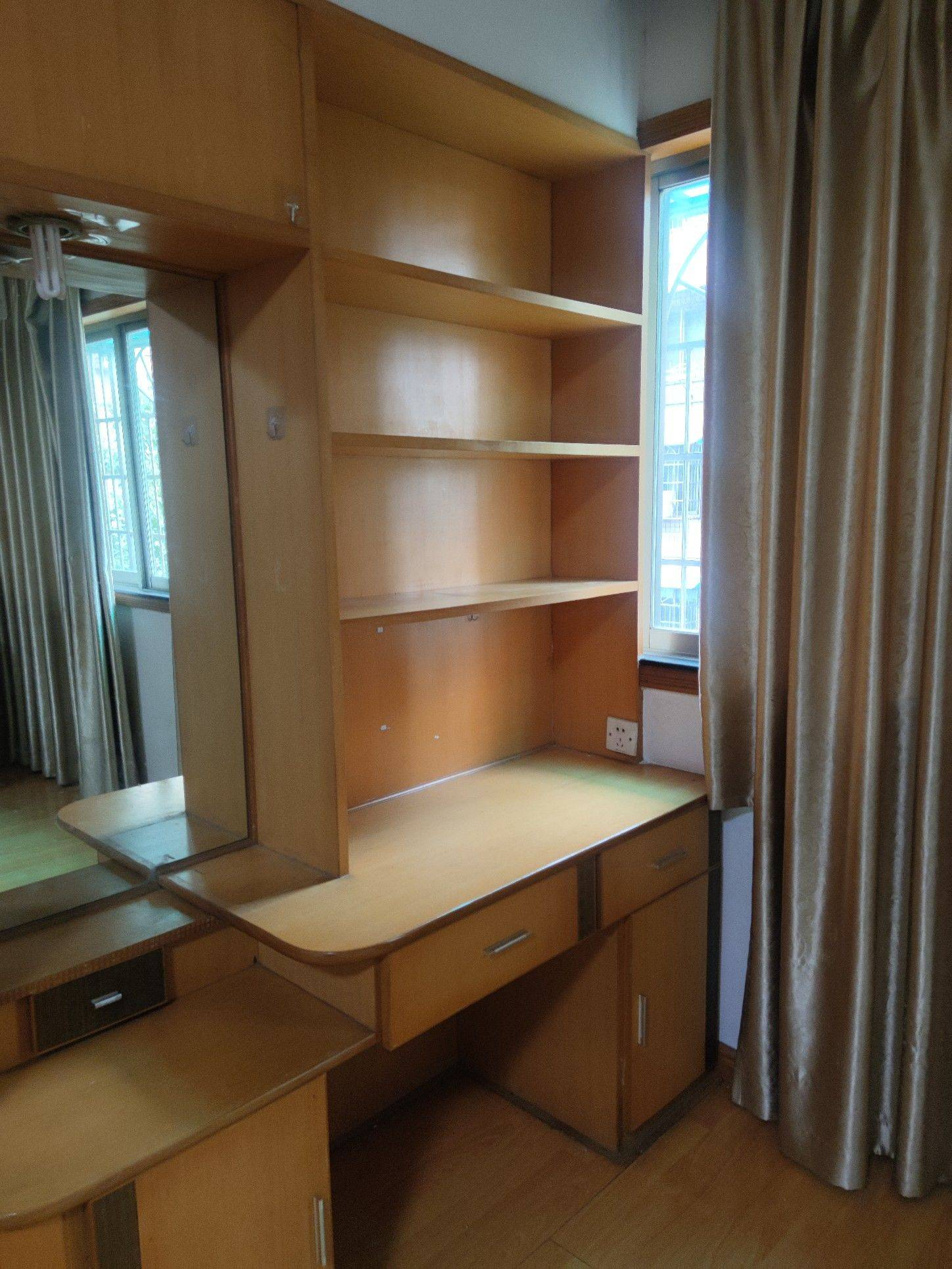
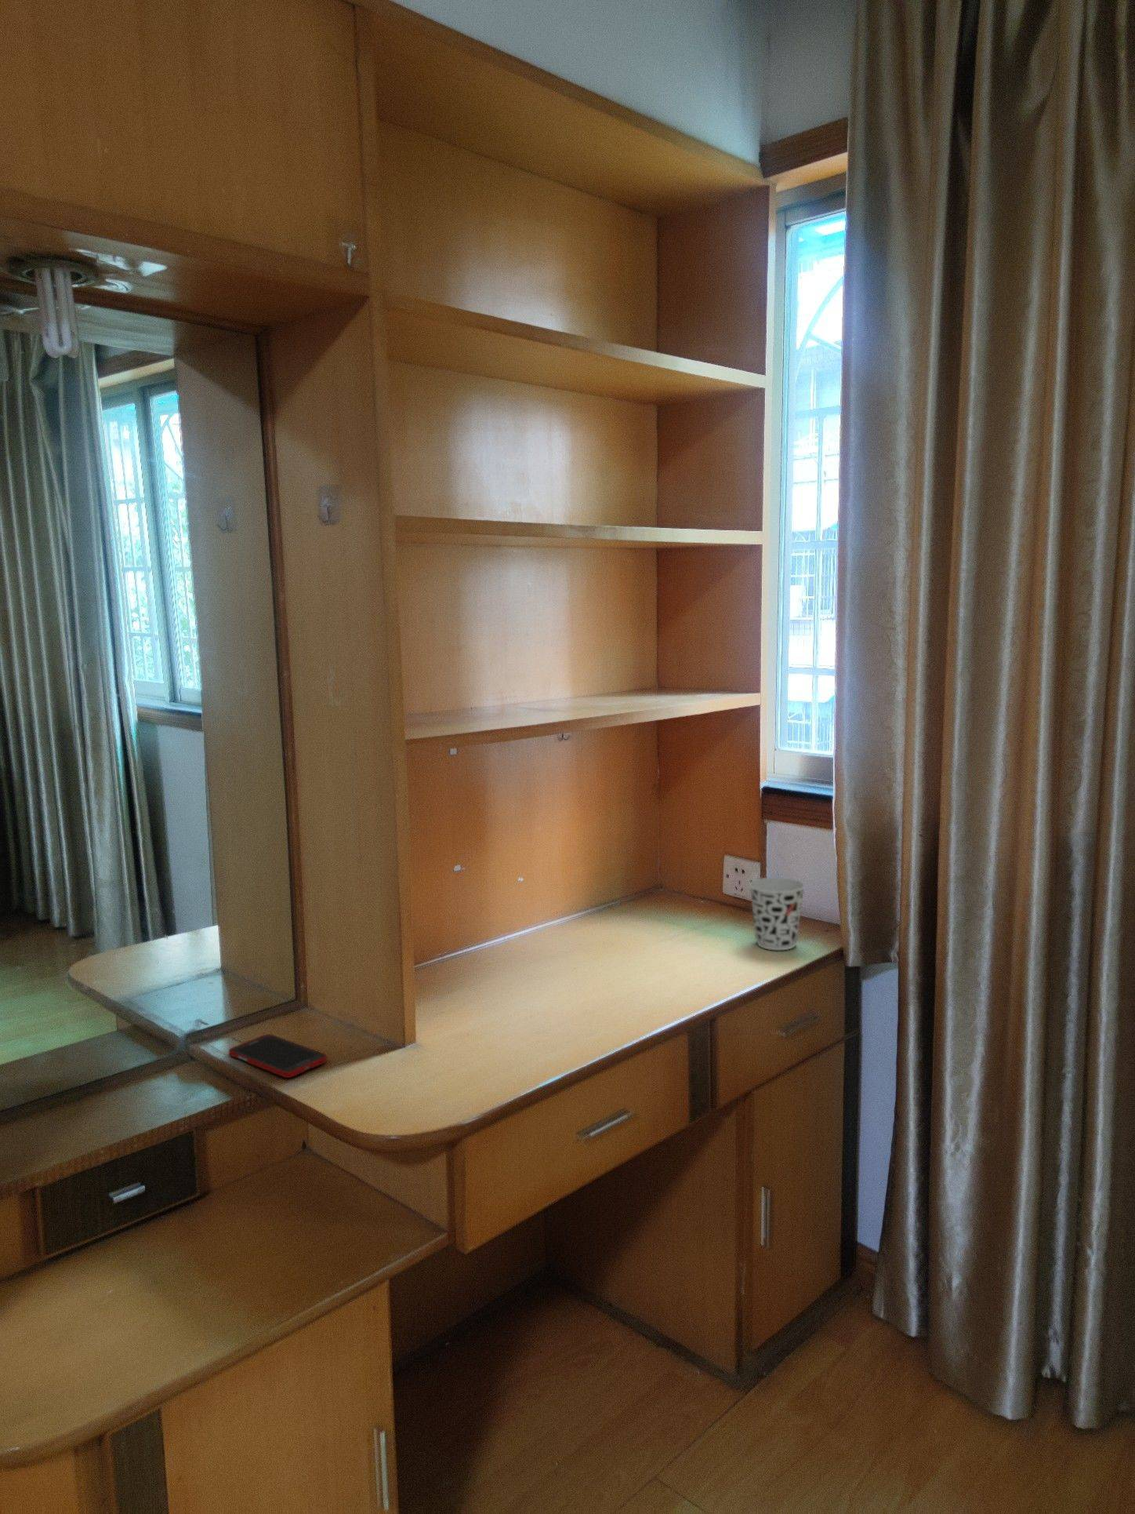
+ cup (776, 914)
+ cell phone (278, 1055)
